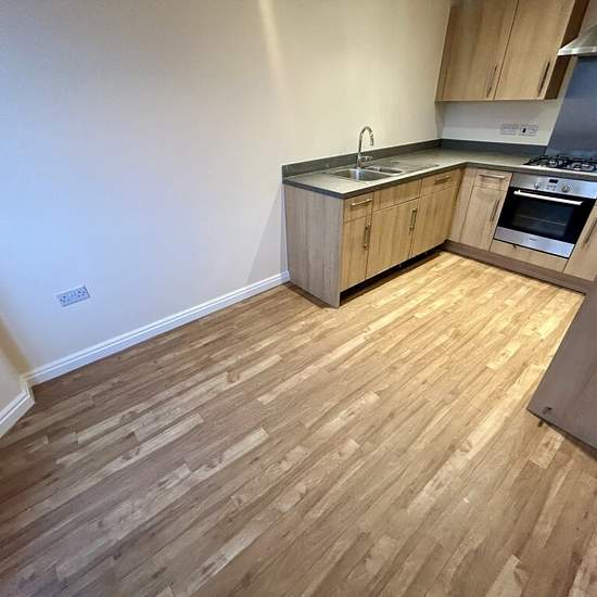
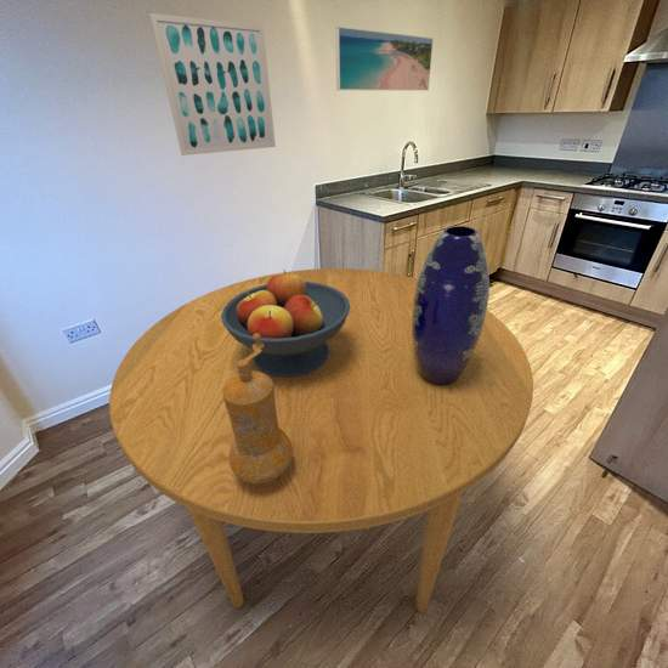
+ wall art (222, 90)
+ dining table (328, 443)
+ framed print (387, 62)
+ vase (448, 308)
+ pepper mill (256, 414)
+ fruit bowl (288, 322)
